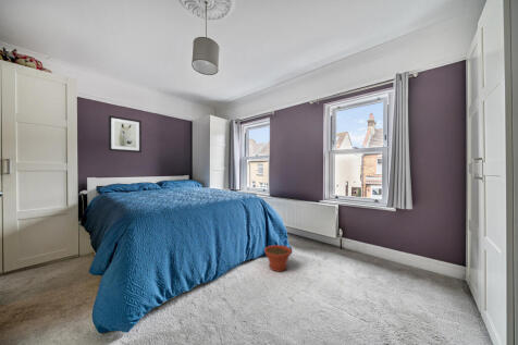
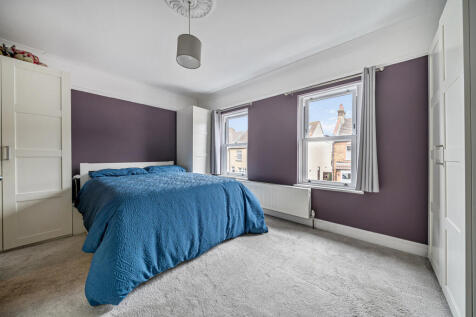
- plant pot (278, 258)
- wall art (125, 135)
